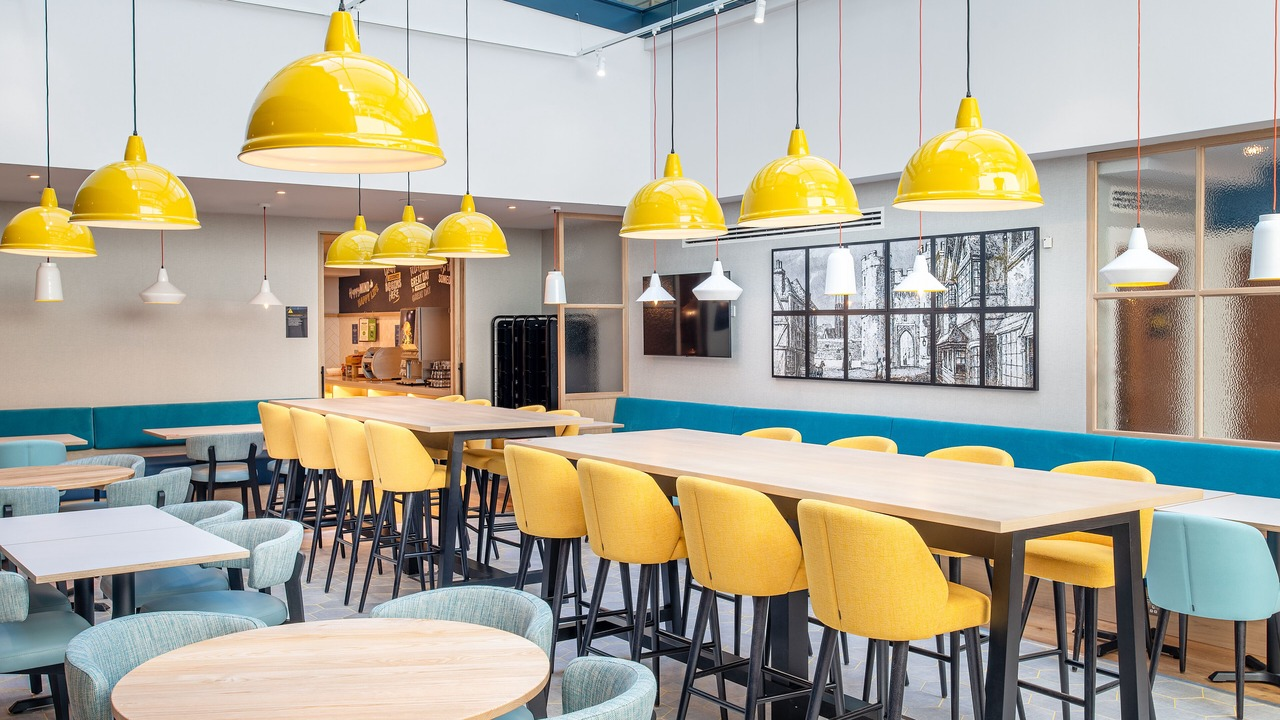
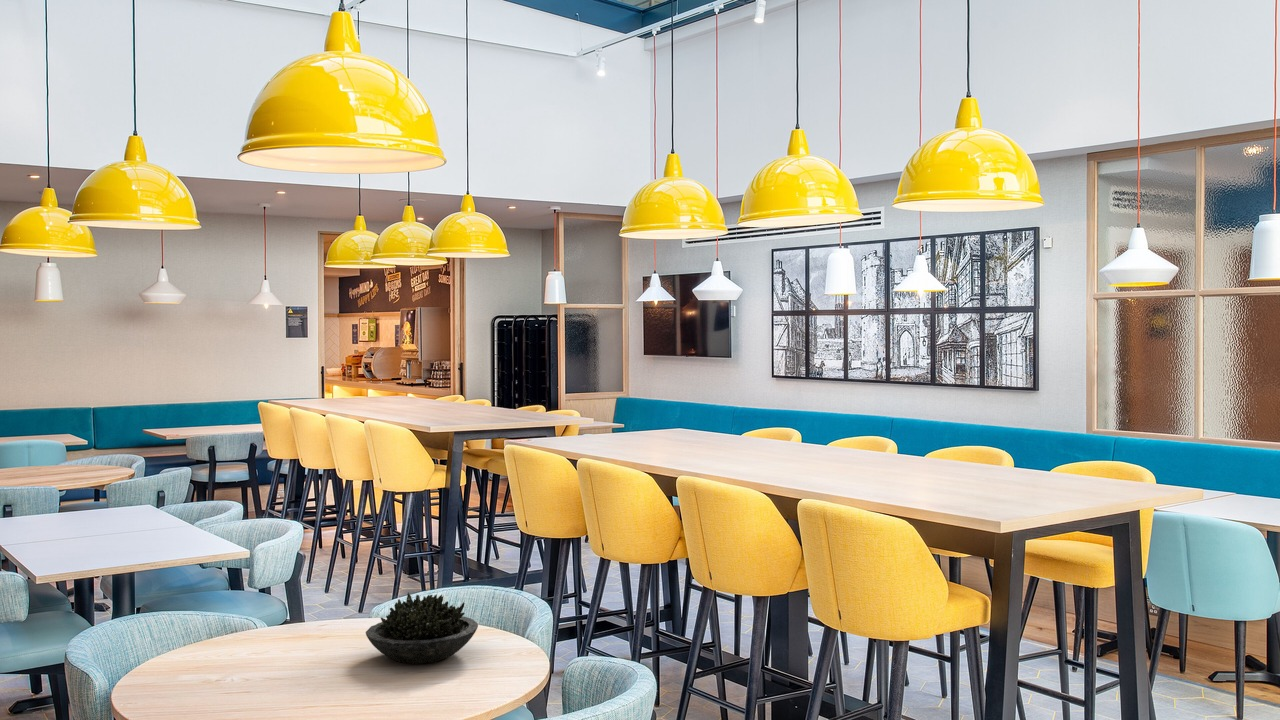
+ succulent plant (422, 626)
